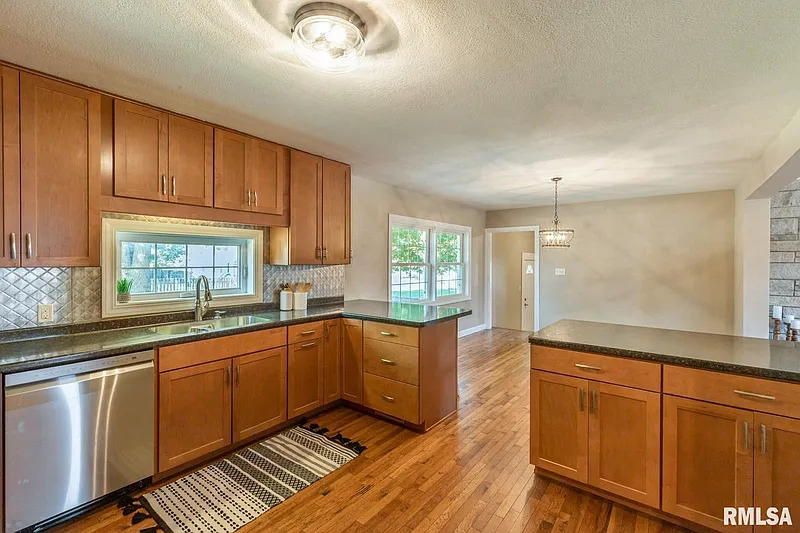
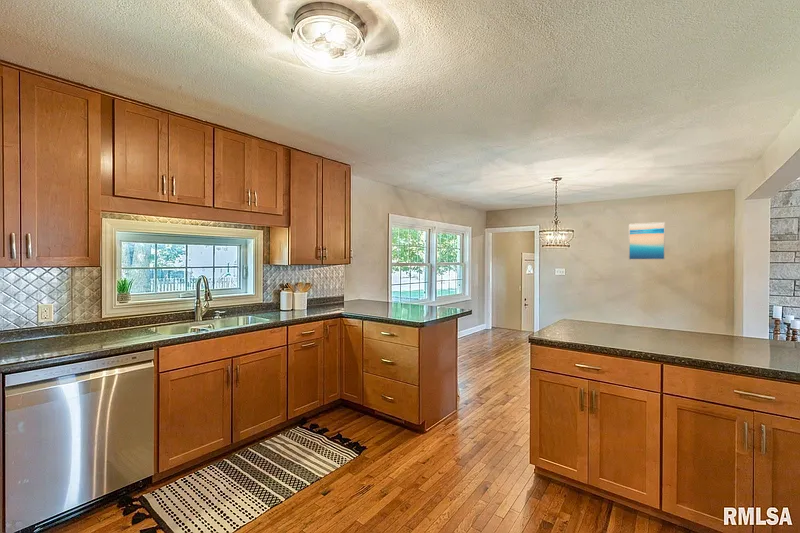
+ wall art (646, 241)
